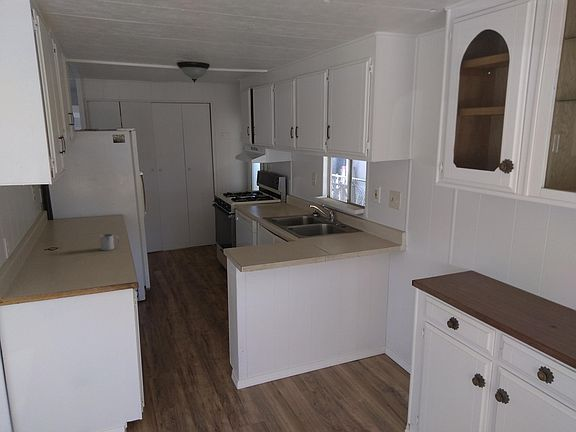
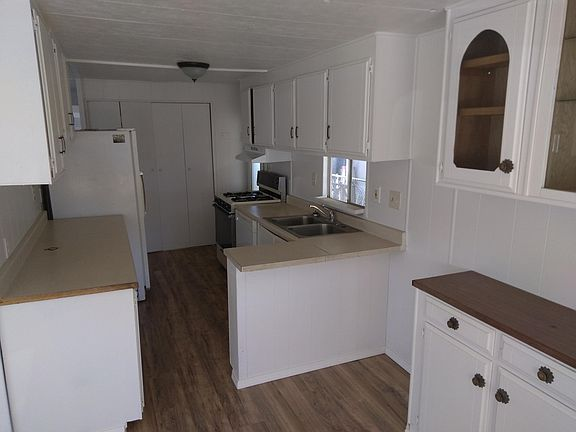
- mug (109, 241)
